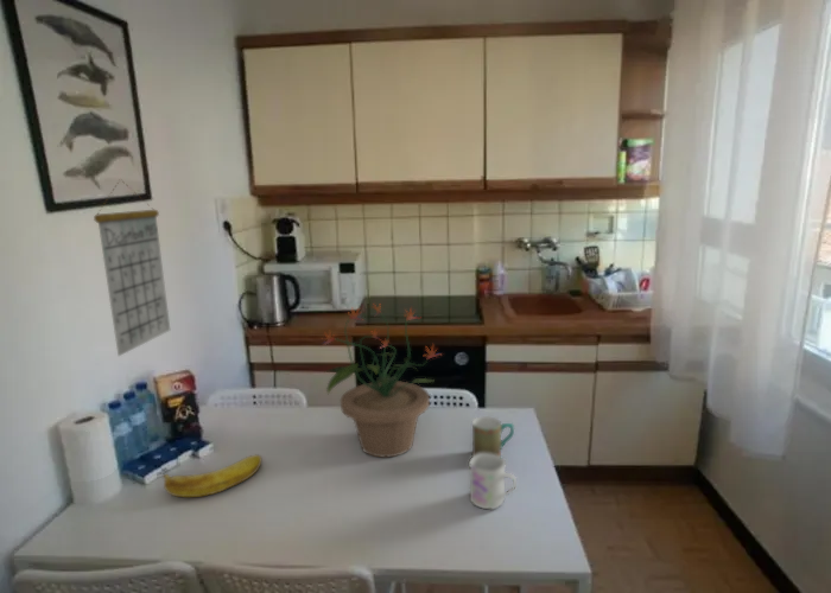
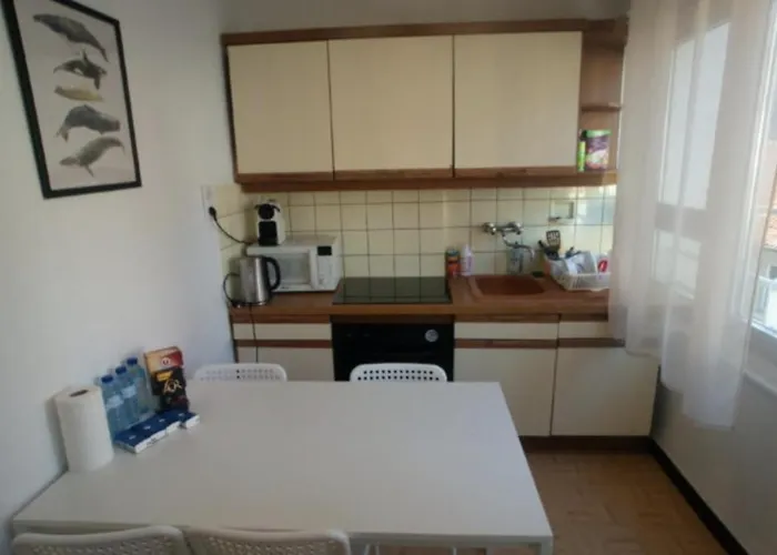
- potted plant (381, 376)
- banana (210, 473)
- calendar (135, 262)
- mug (493, 439)
- mug (493, 483)
